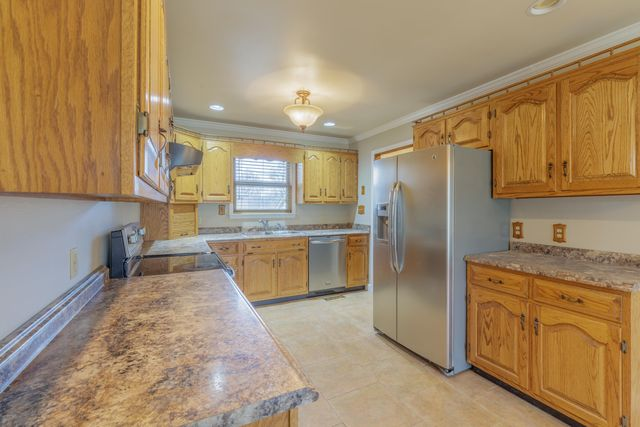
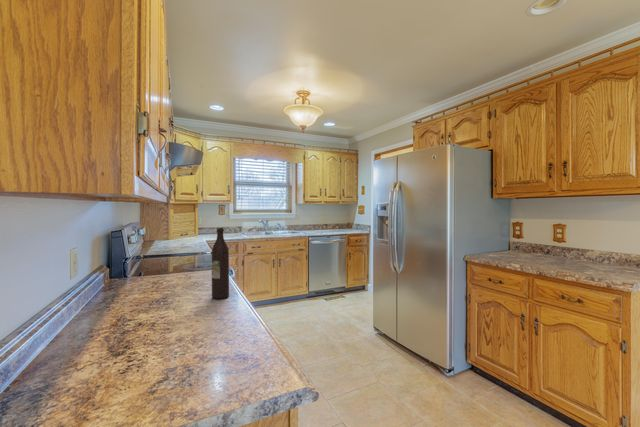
+ wine bottle (220, 262)
